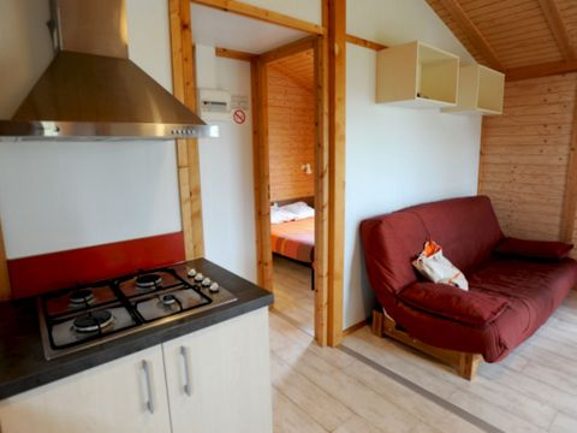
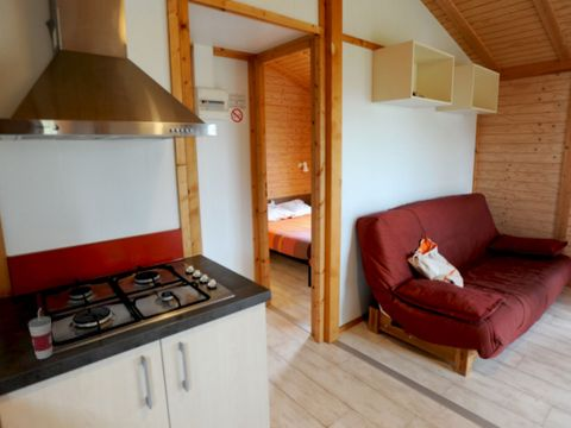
+ cup (40, 332)
